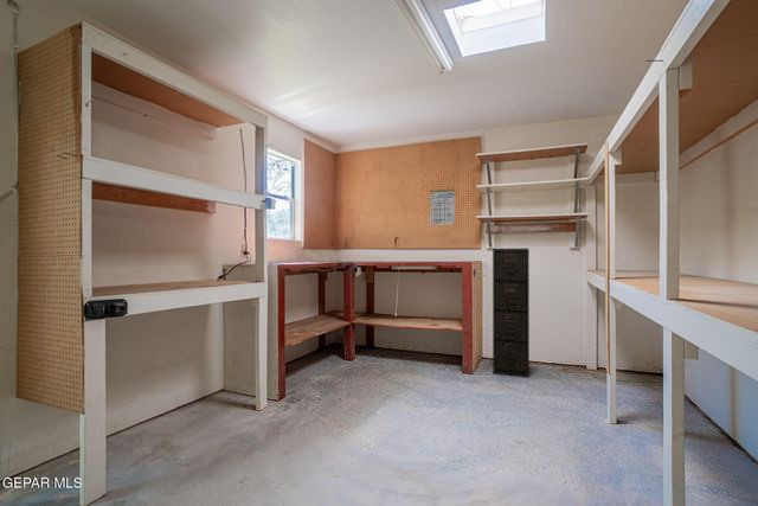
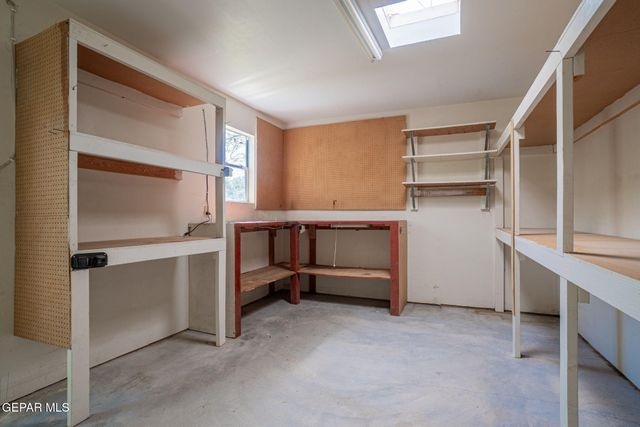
- calendar (442, 203)
- filing cabinet (510, 308)
